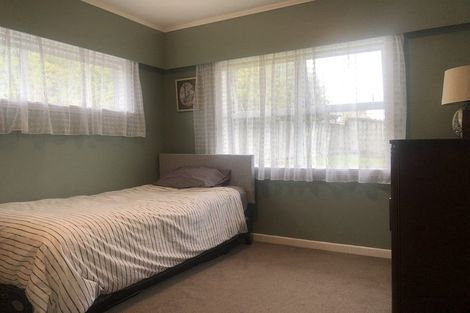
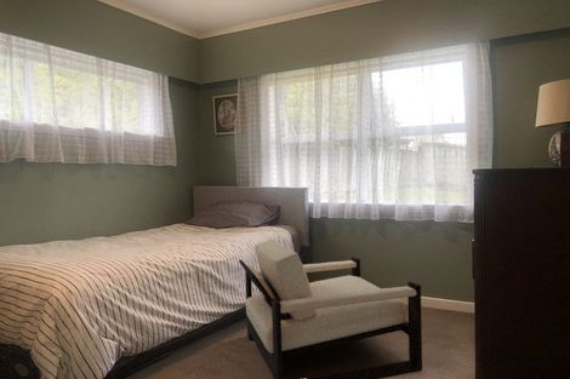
+ armchair (318, 297)
